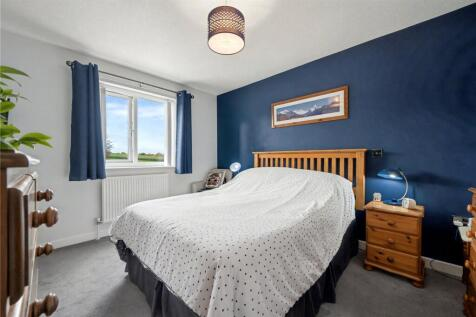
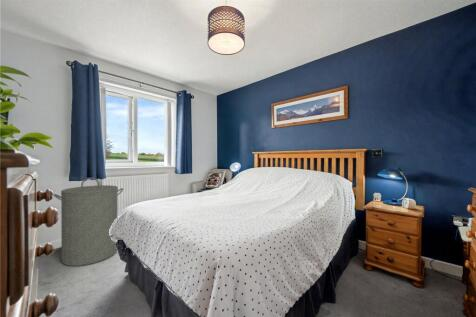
+ laundry hamper (91, 216)
